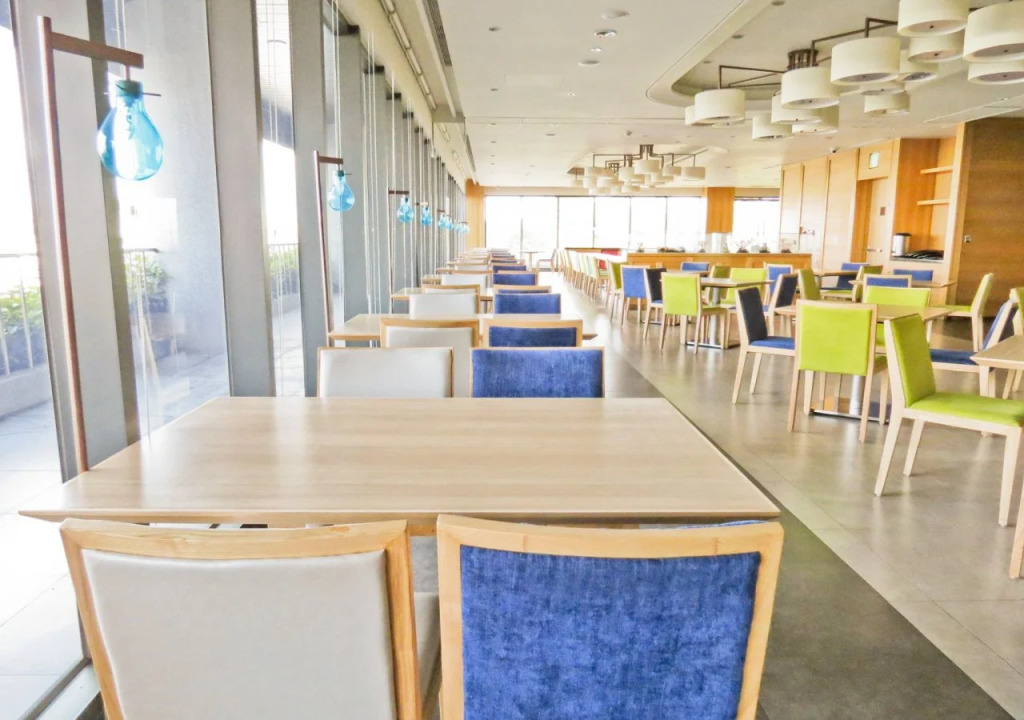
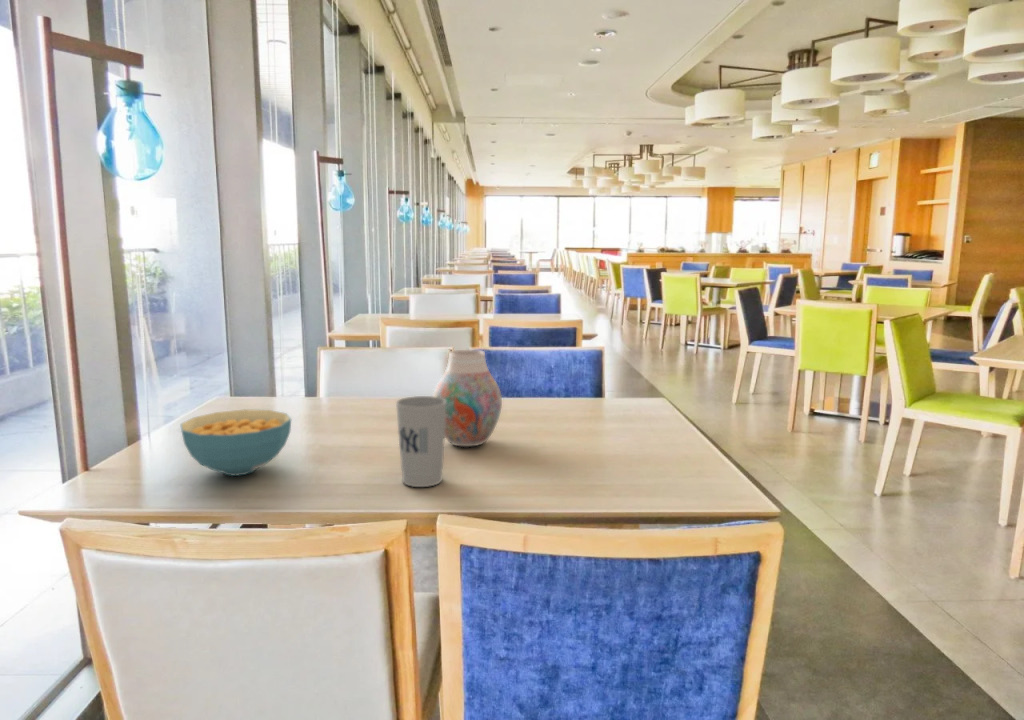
+ vase (467, 398)
+ cereal bowl (237, 446)
+ cup (421, 441)
